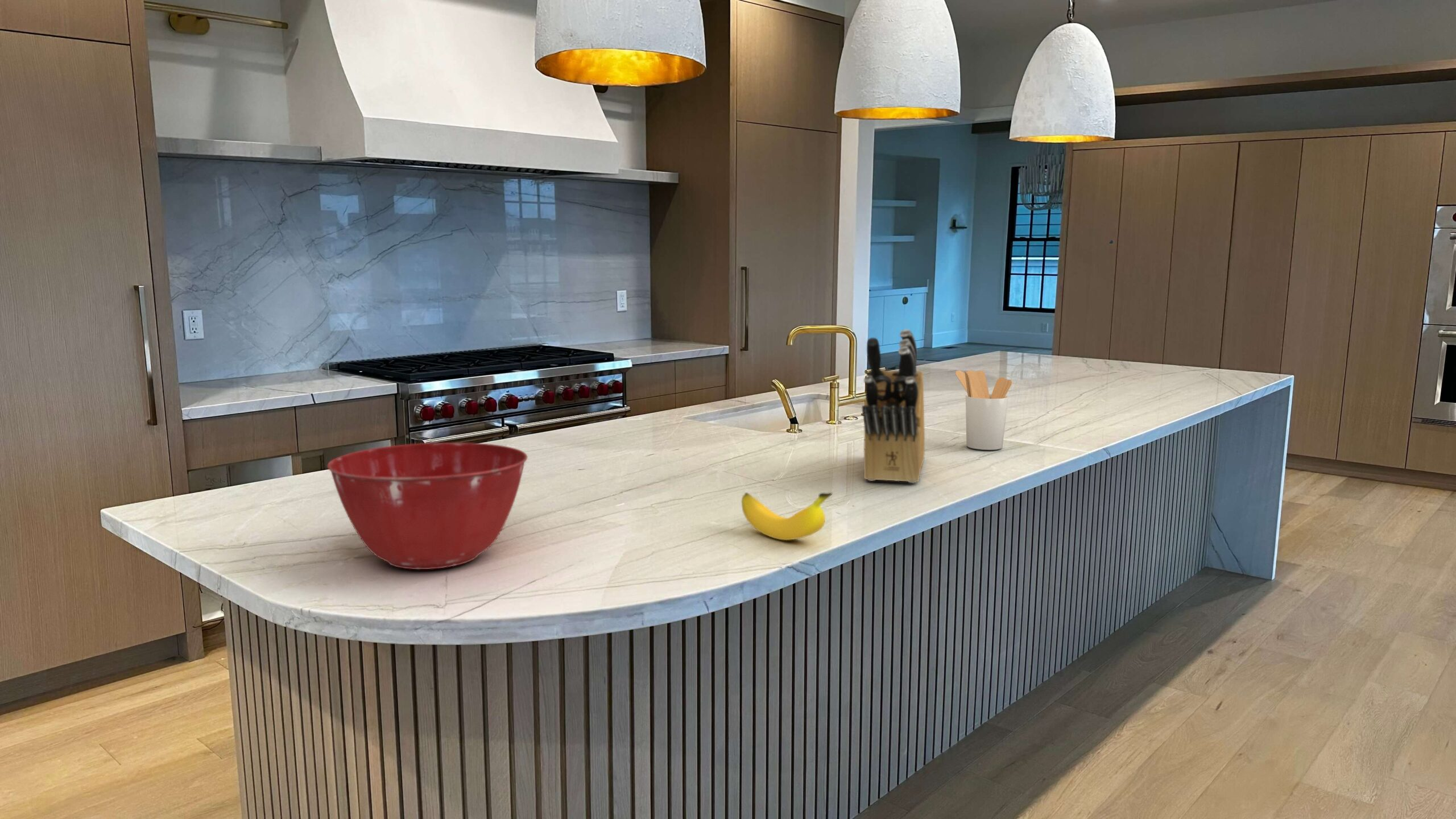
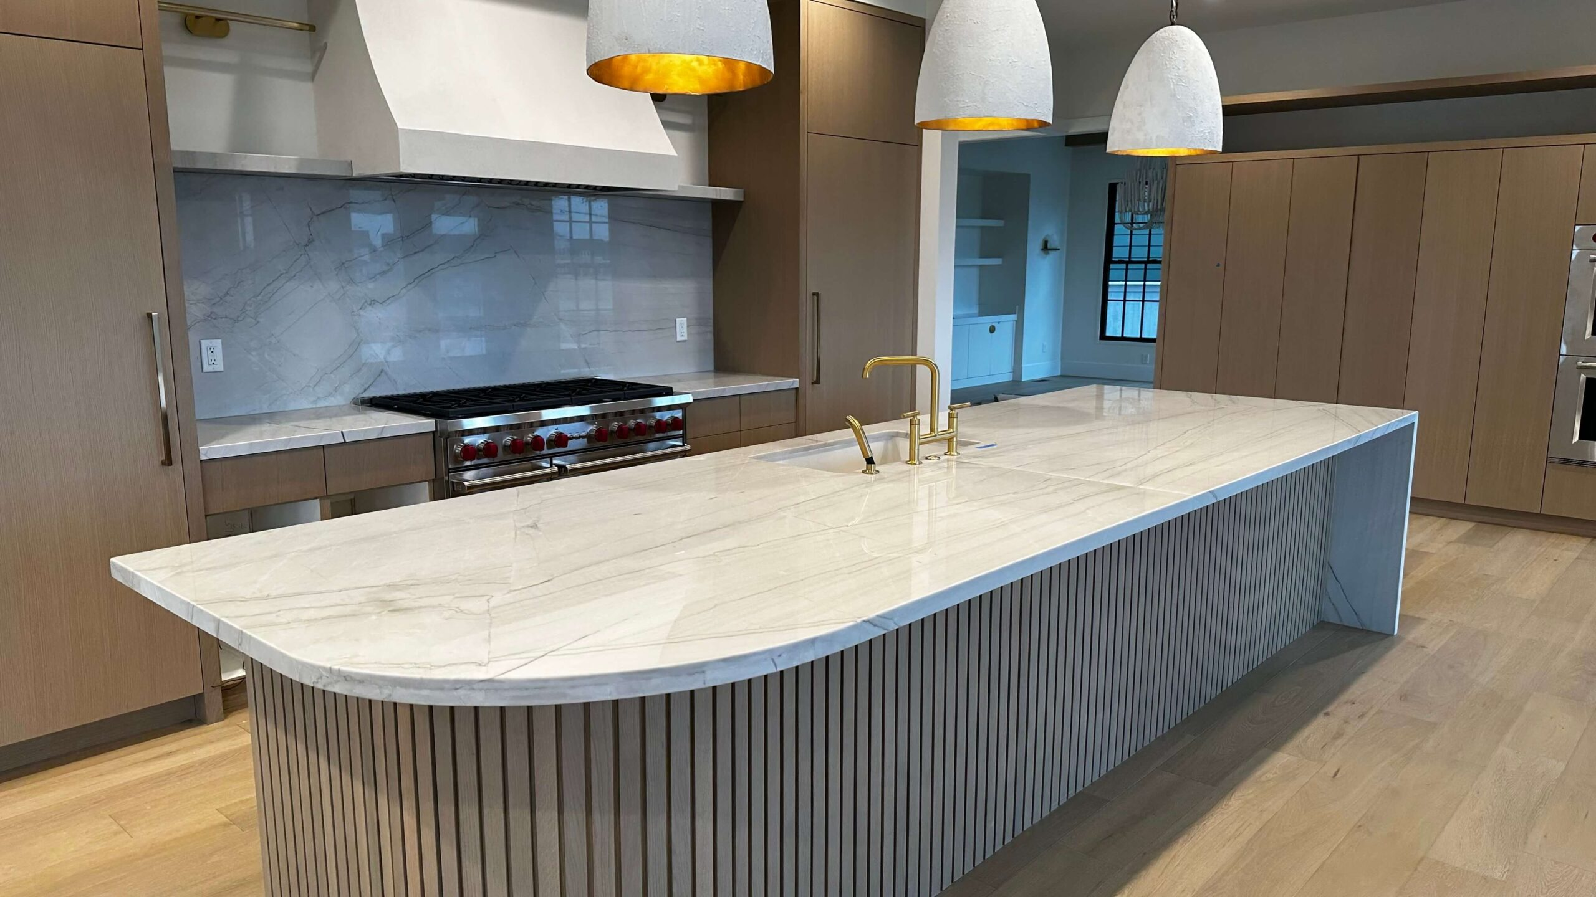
- knife block (896, 400)
- banana (784, 517)
- utensil holder (980, 407)
- mixing bowl (432, 507)
